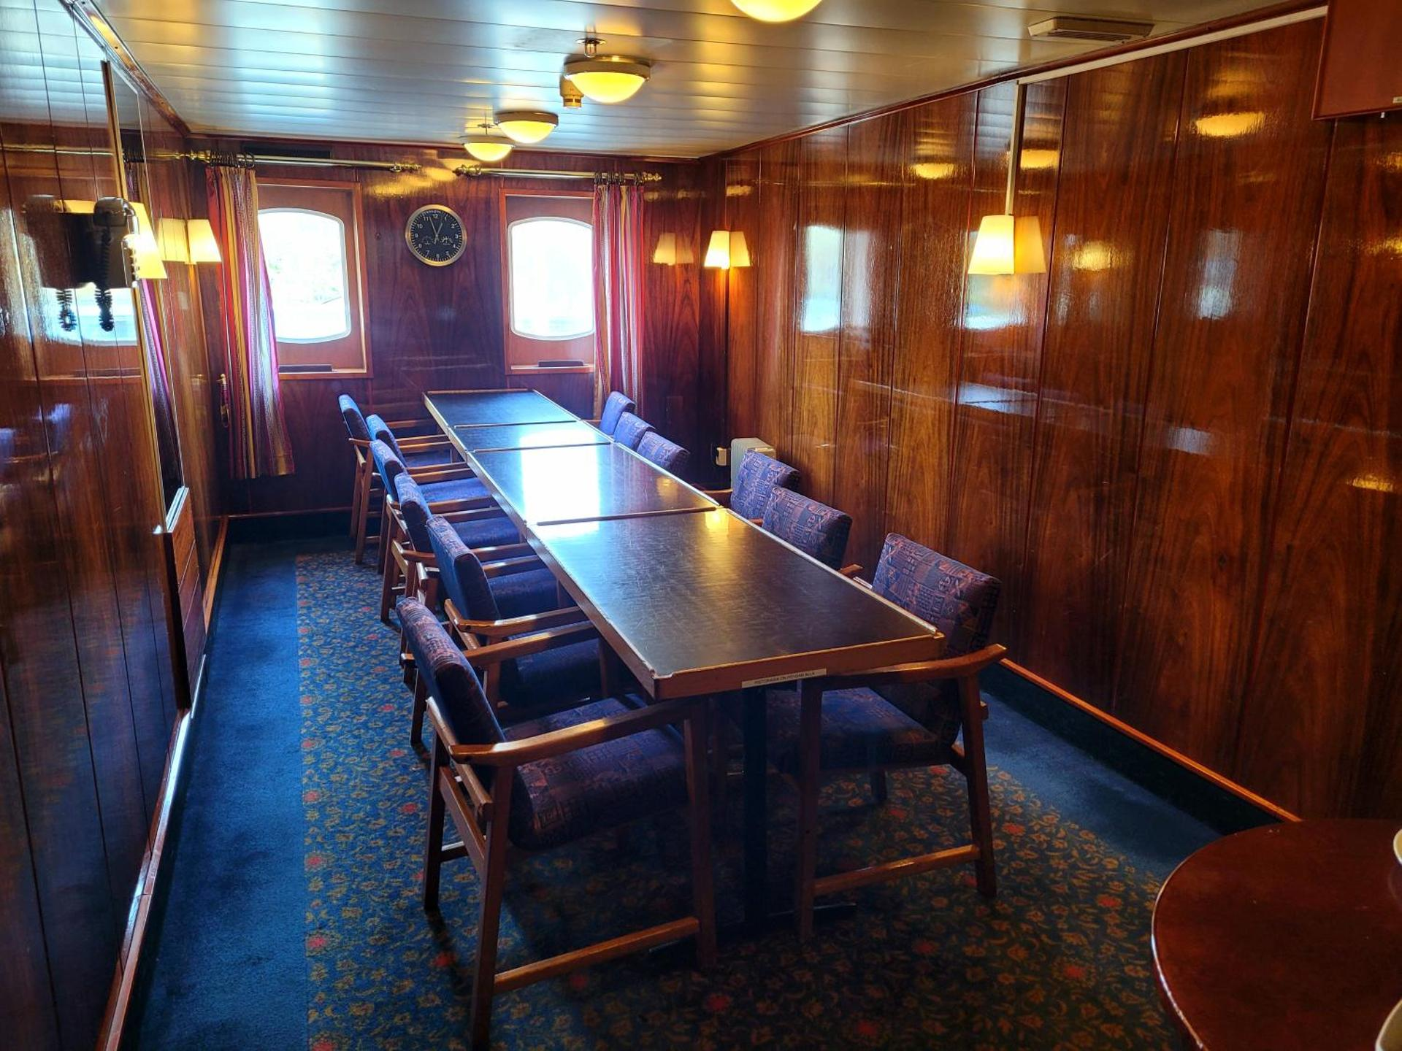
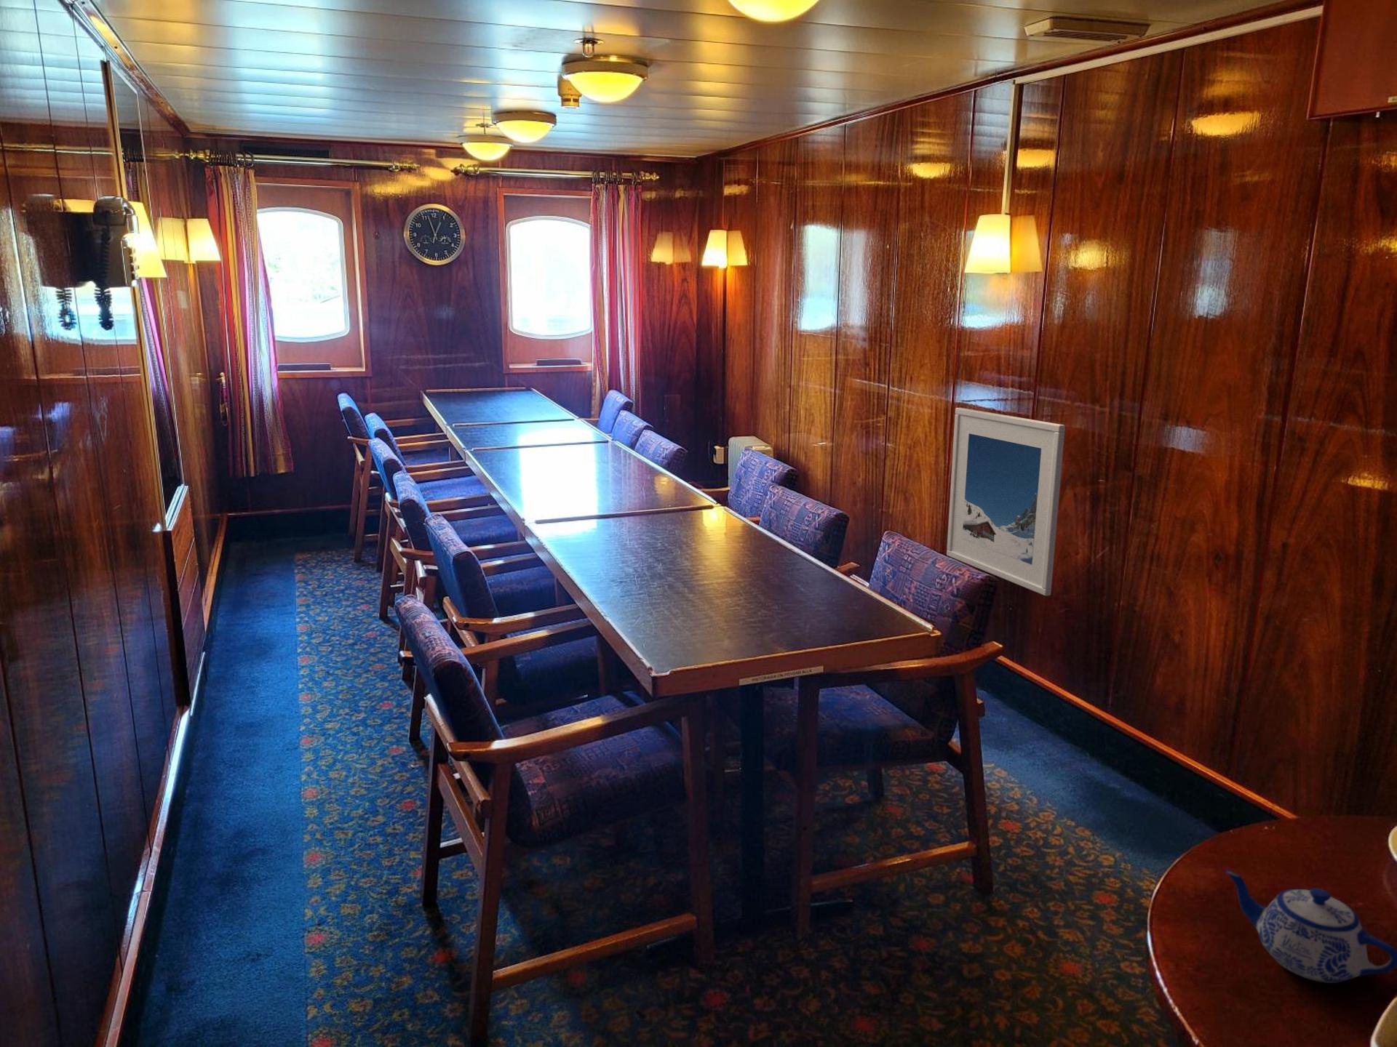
+ teapot (1306, 923)
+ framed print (1000, 496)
